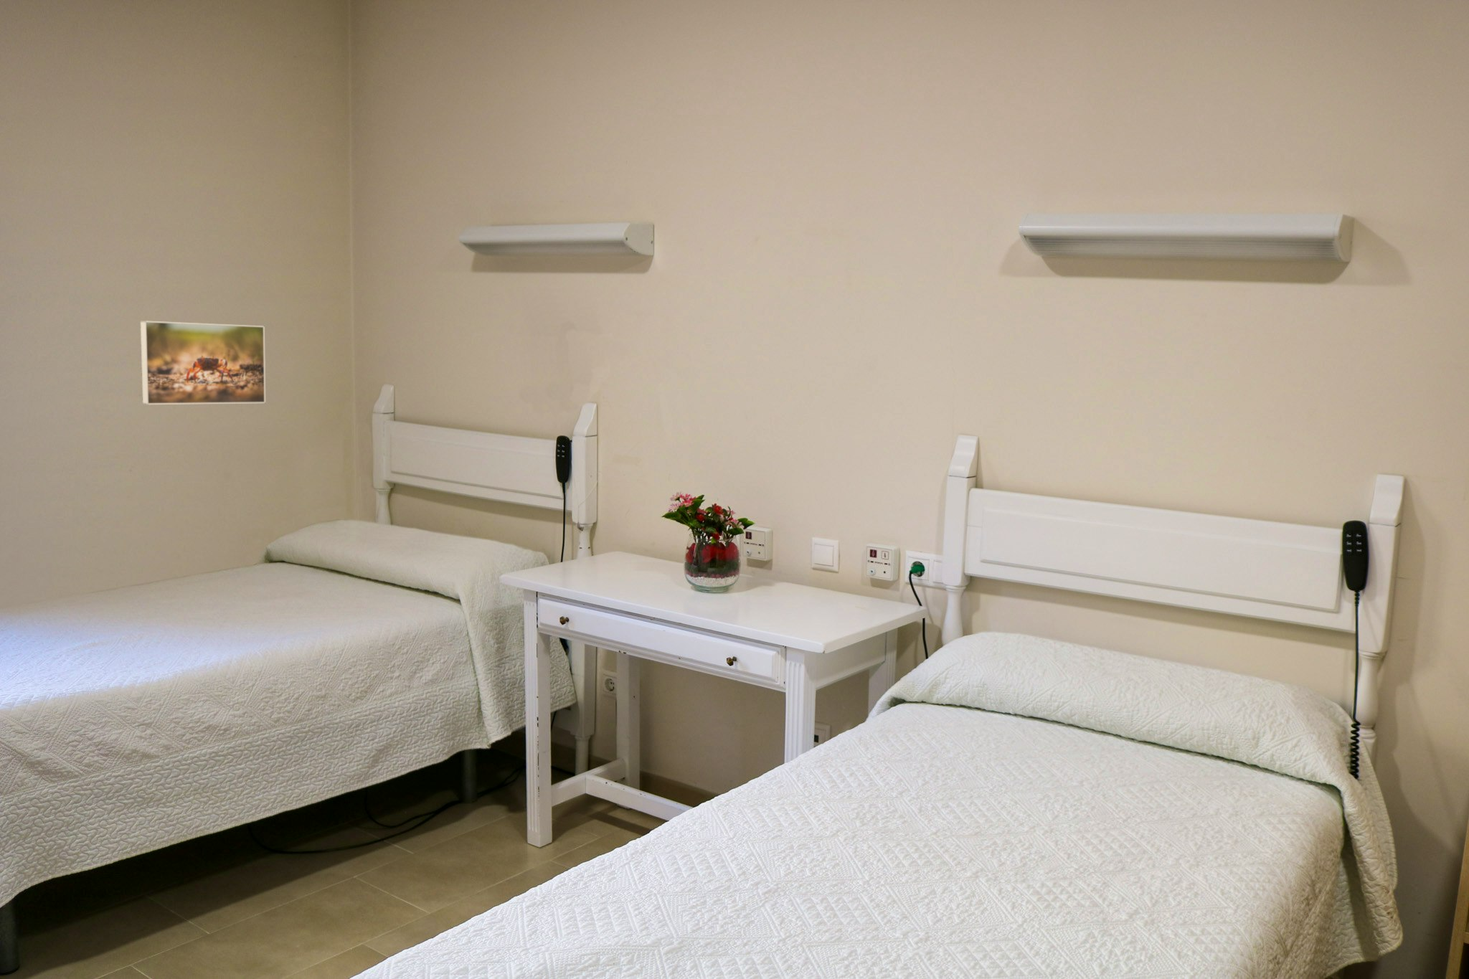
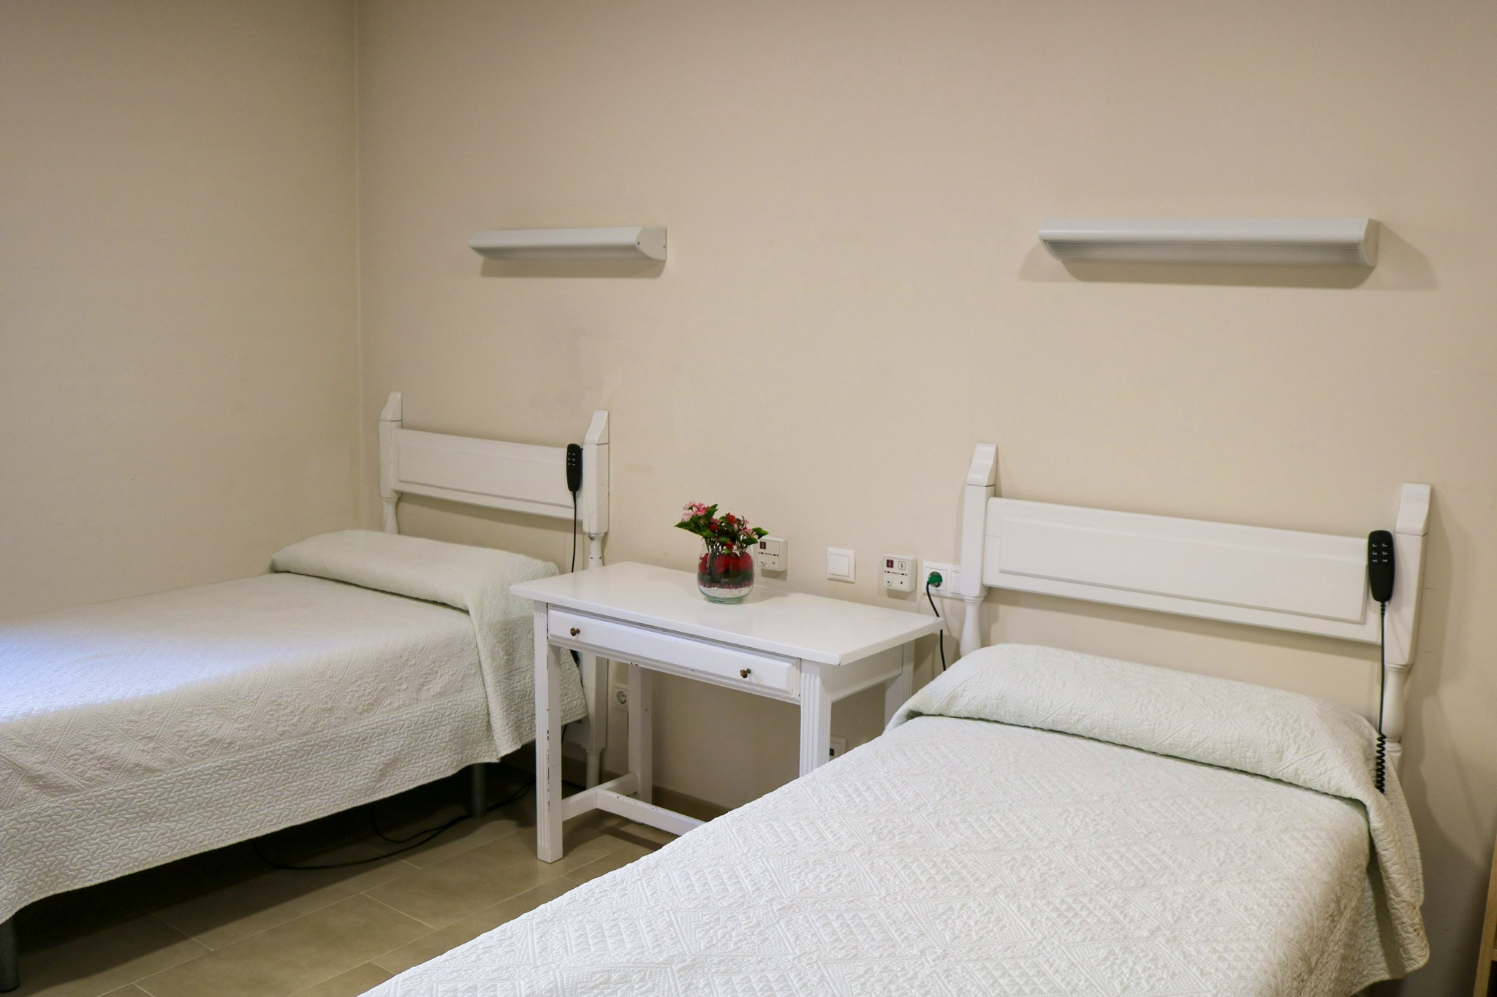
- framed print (205, 364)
